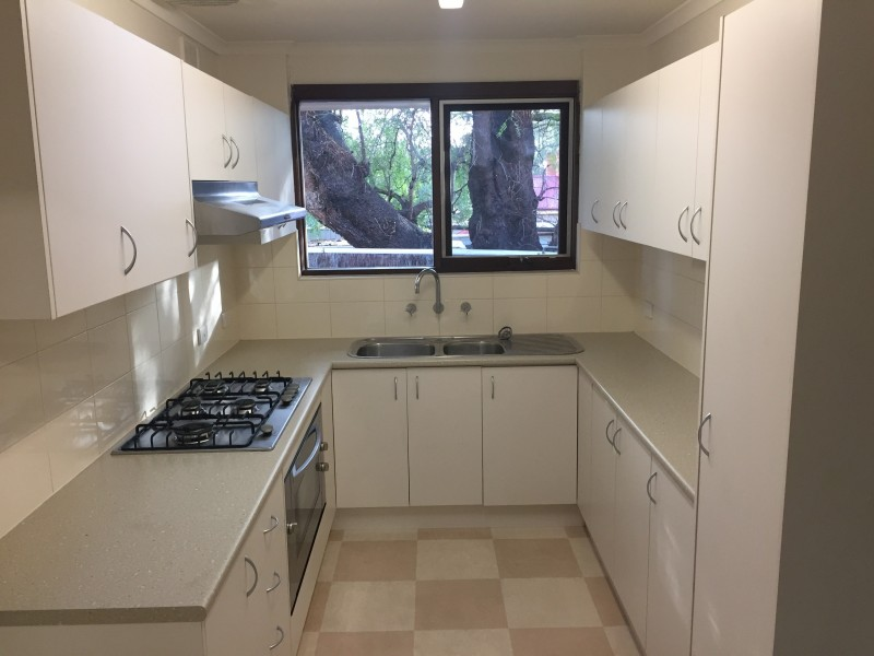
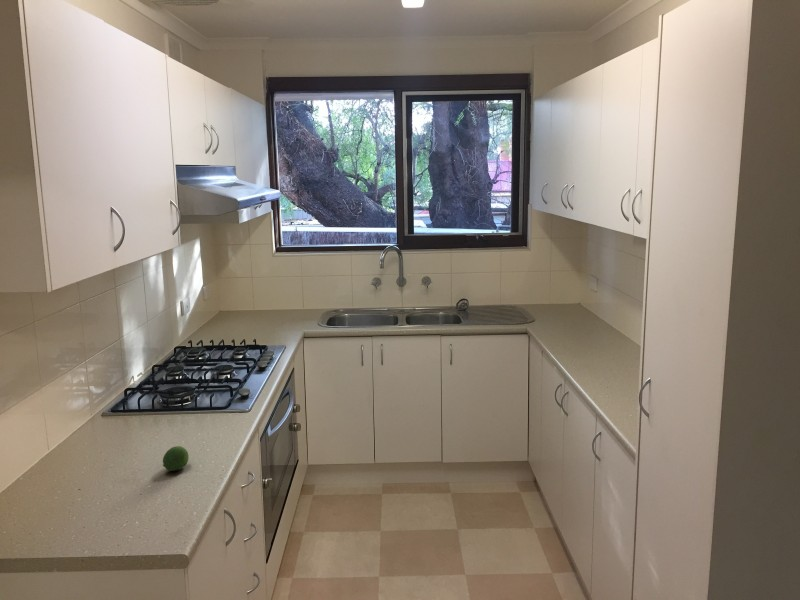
+ fruit (175, 458)
